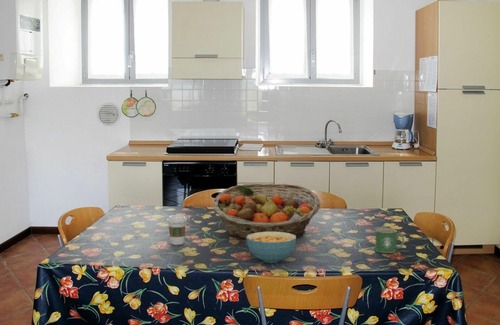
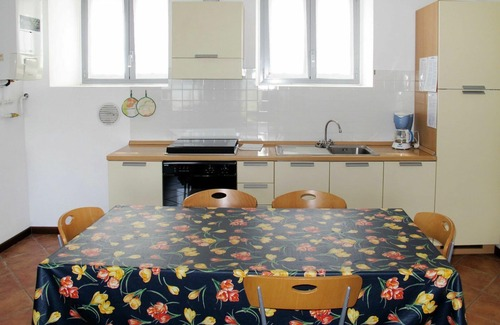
- coffee cup (177, 229)
- mug (389, 240)
- cereal bowl (271, 248)
- fruit basket (266, 210)
